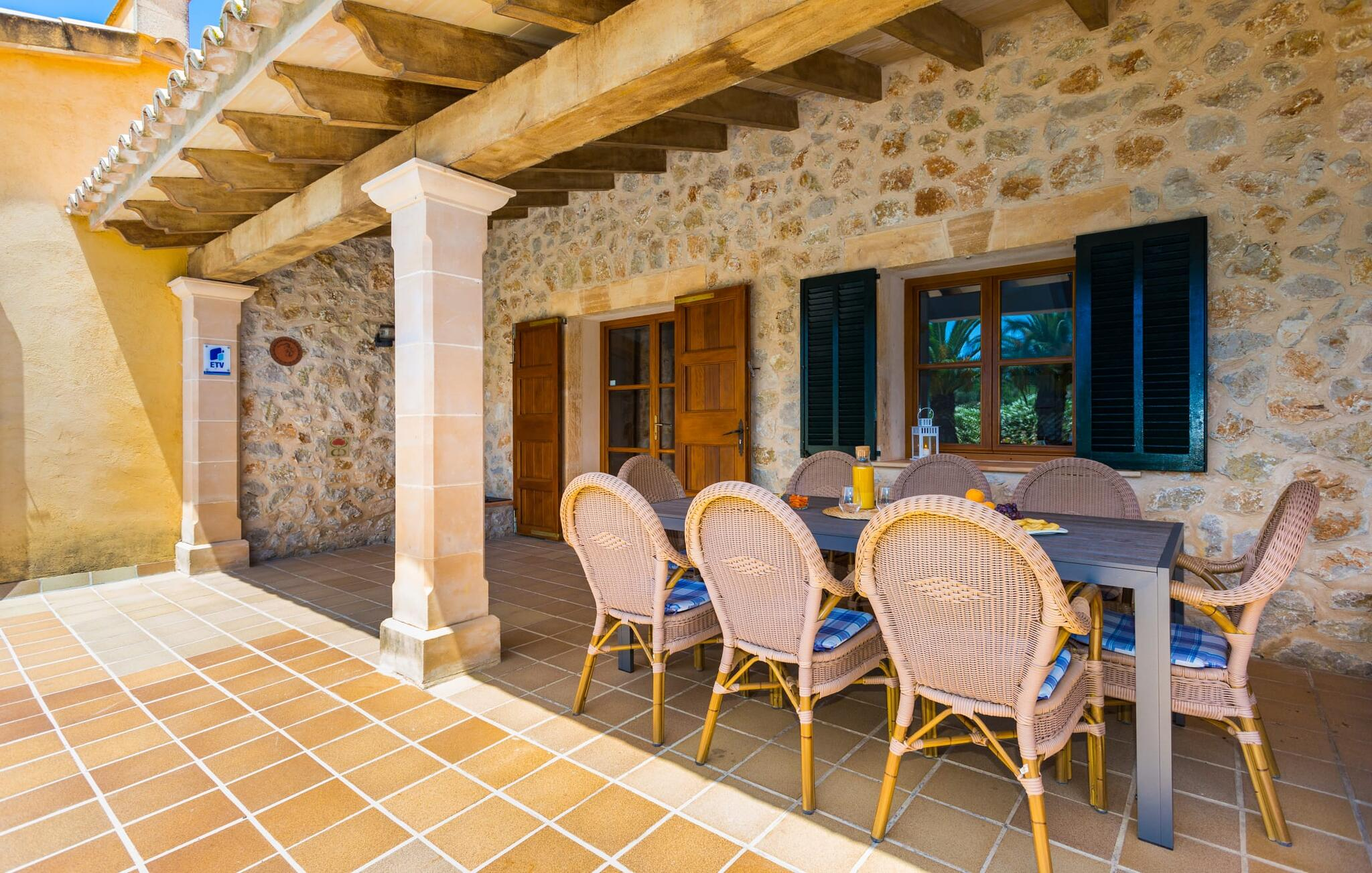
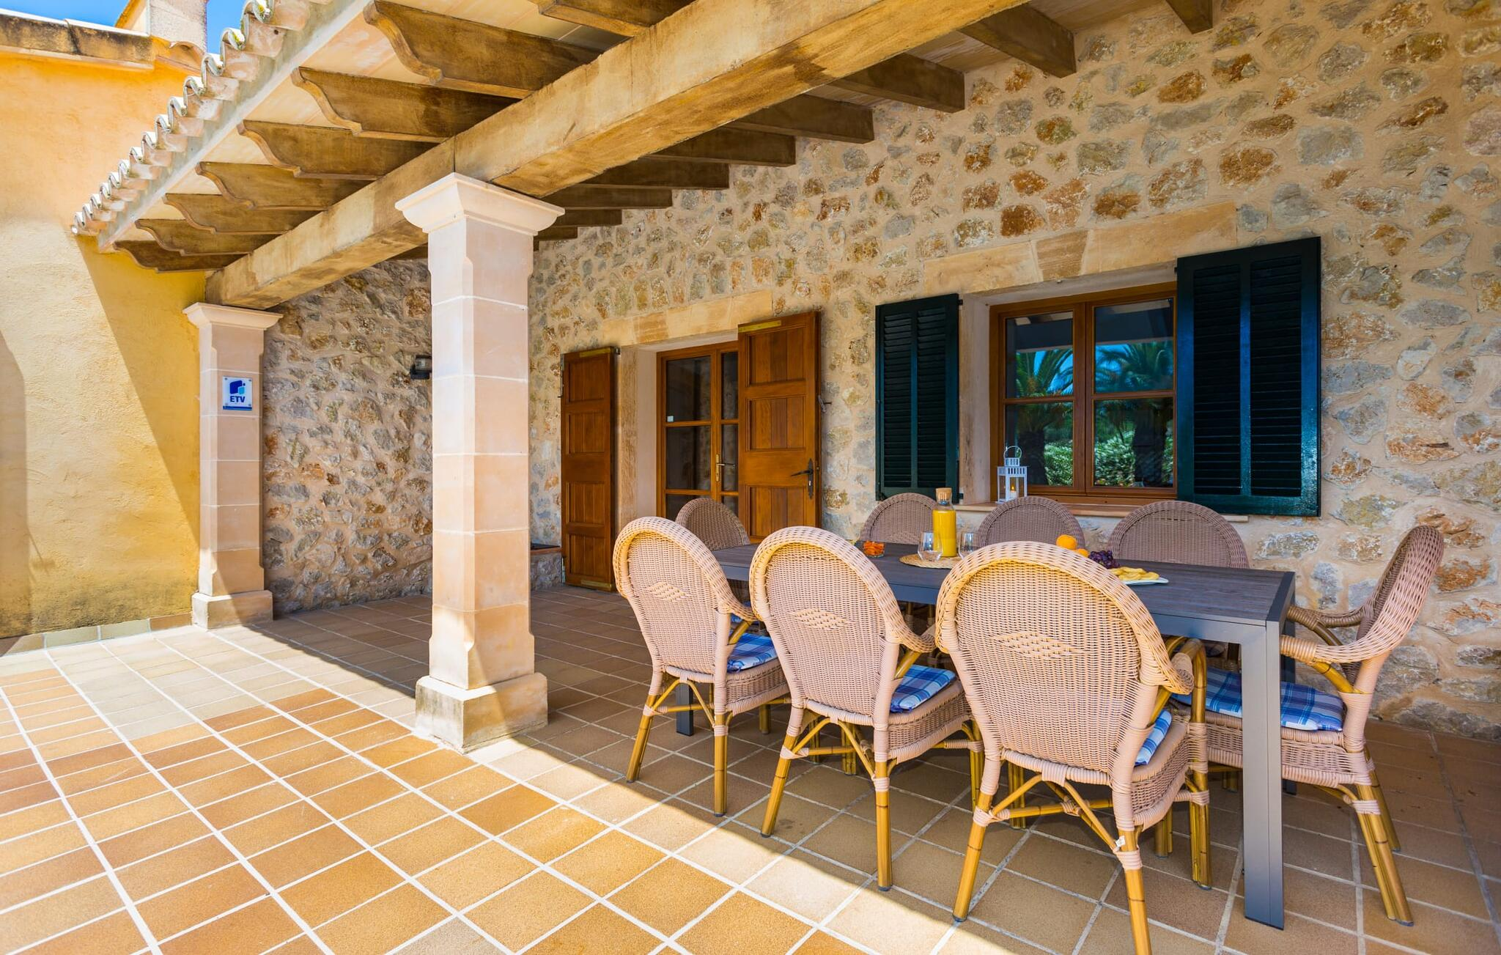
- decorative tile (338, 446)
- decorative plate (286, 351)
